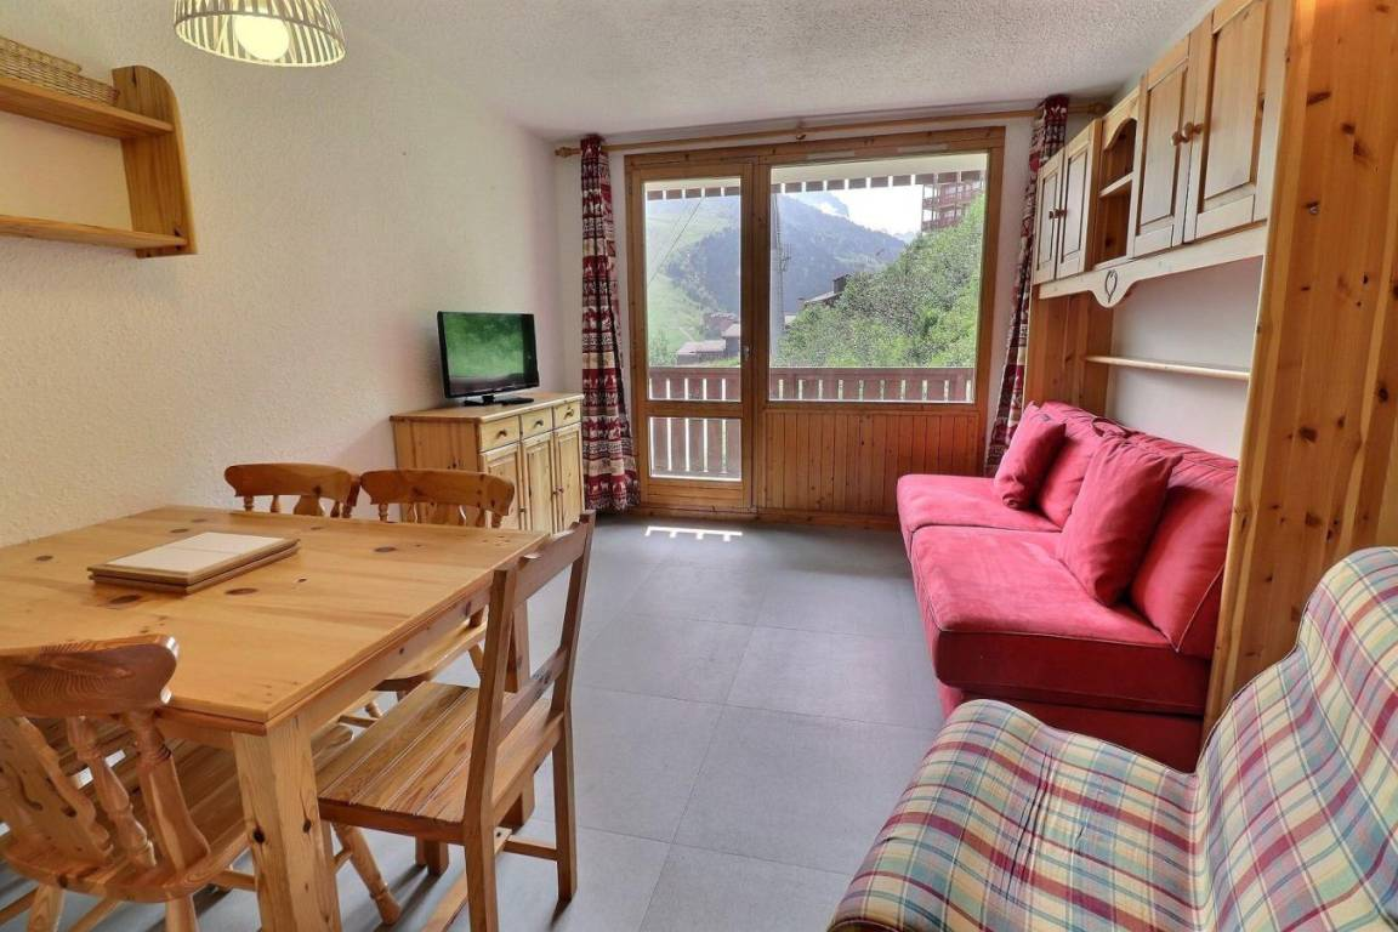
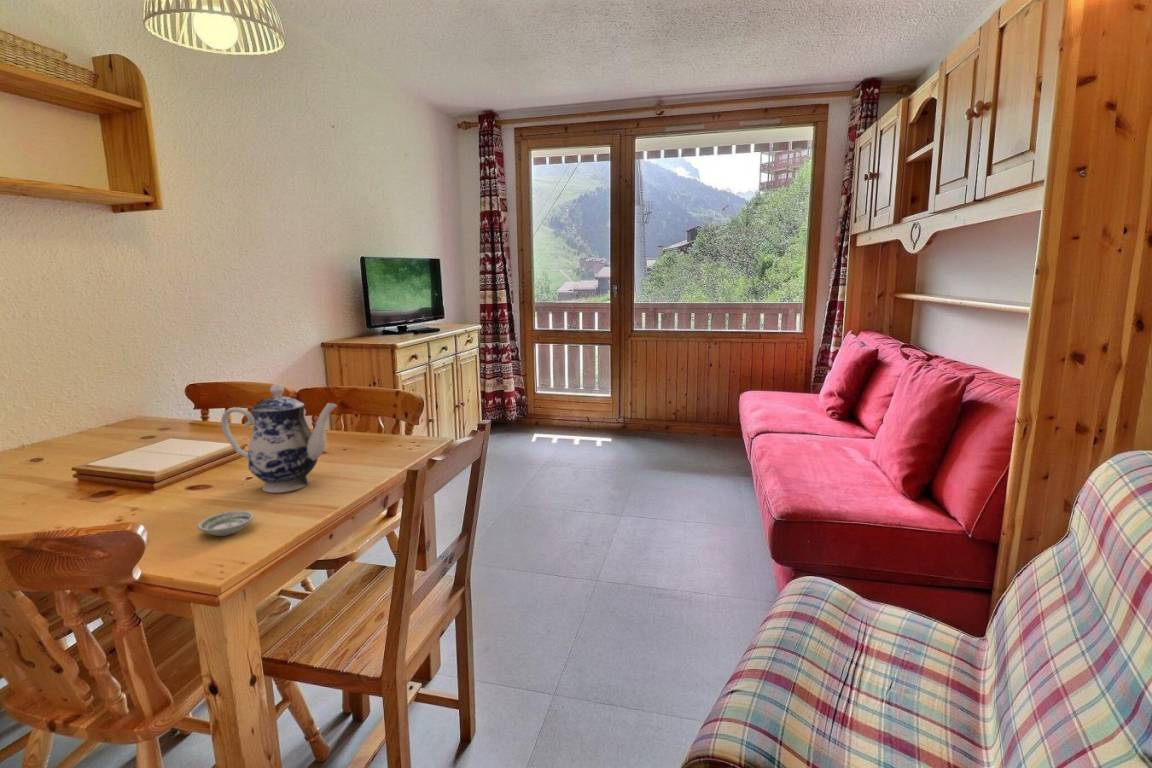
+ saucer (226, 525)
+ teapot (281, 435)
